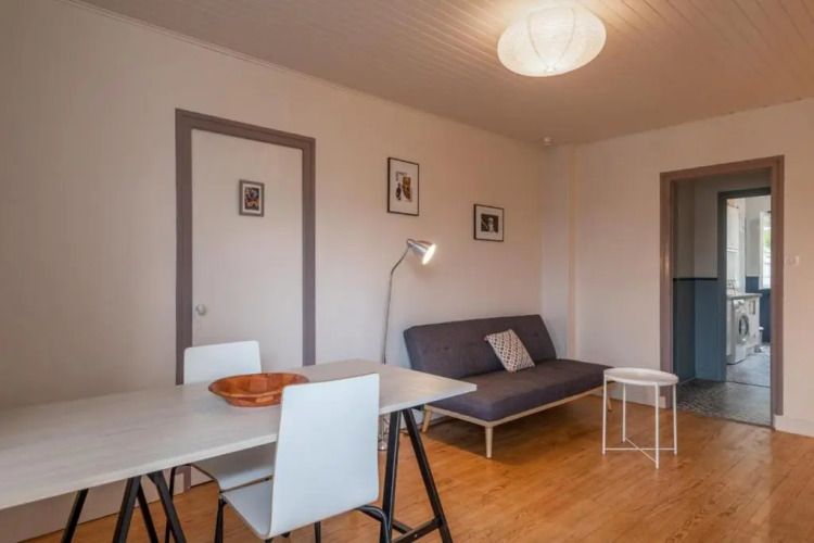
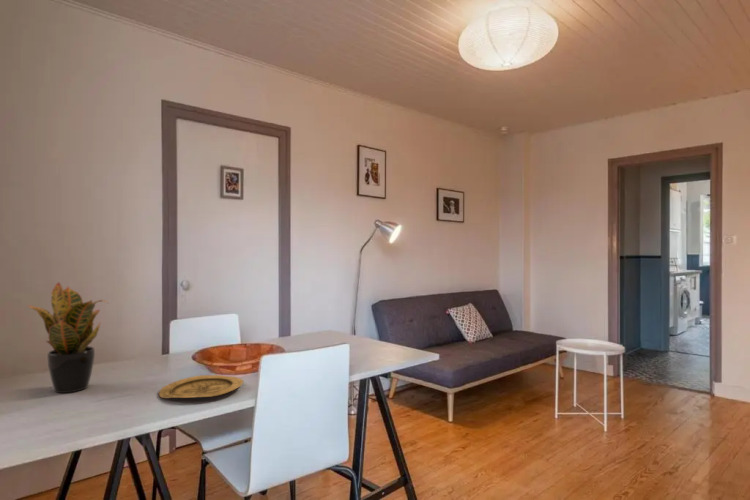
+ plate (202, 386)
+ potted plant (75, 332)
